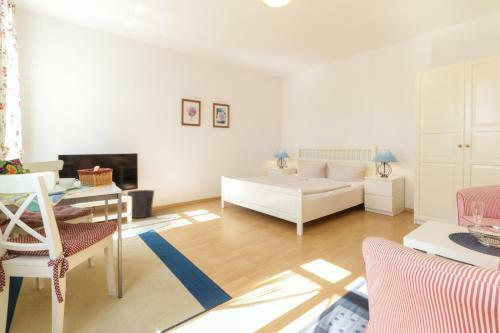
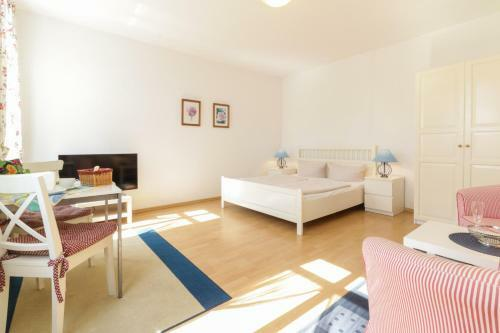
- waste bin (141, 203)
